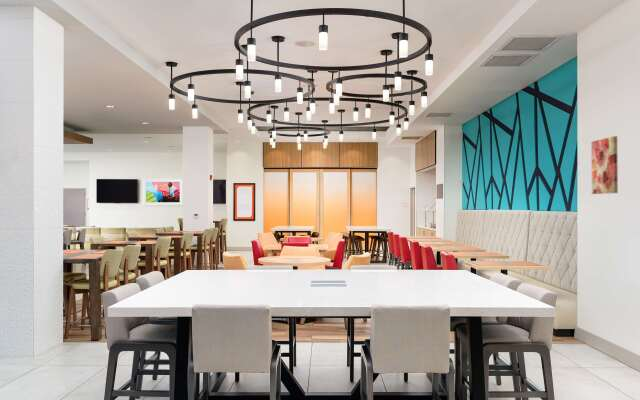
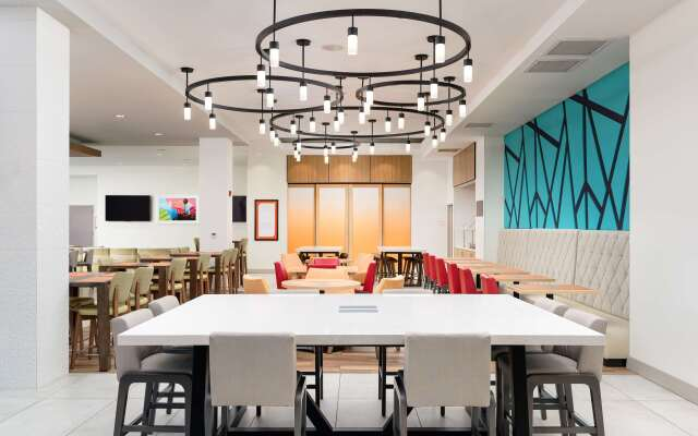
- wall art (604, 166)
